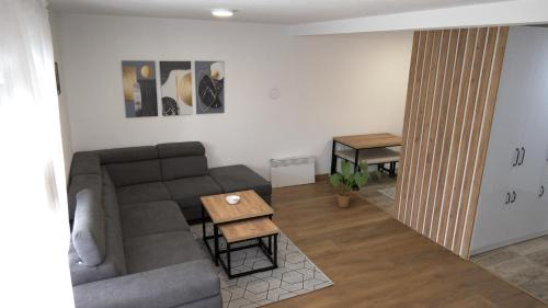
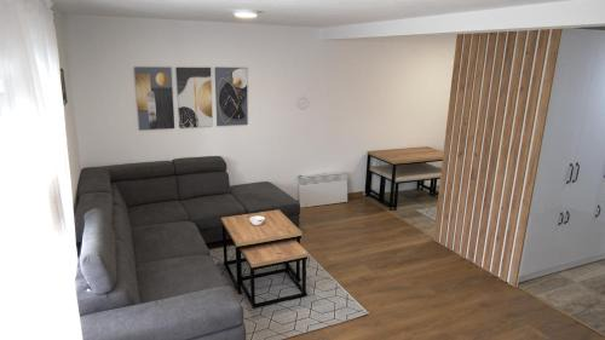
- house plant (351, 183)
